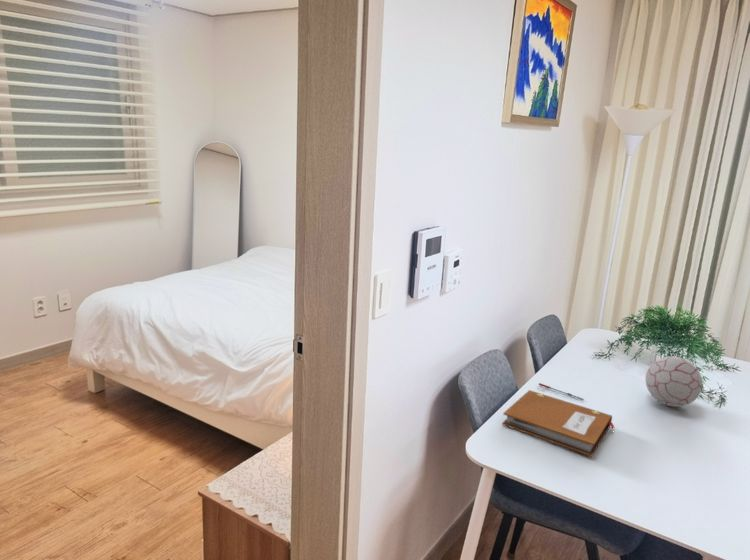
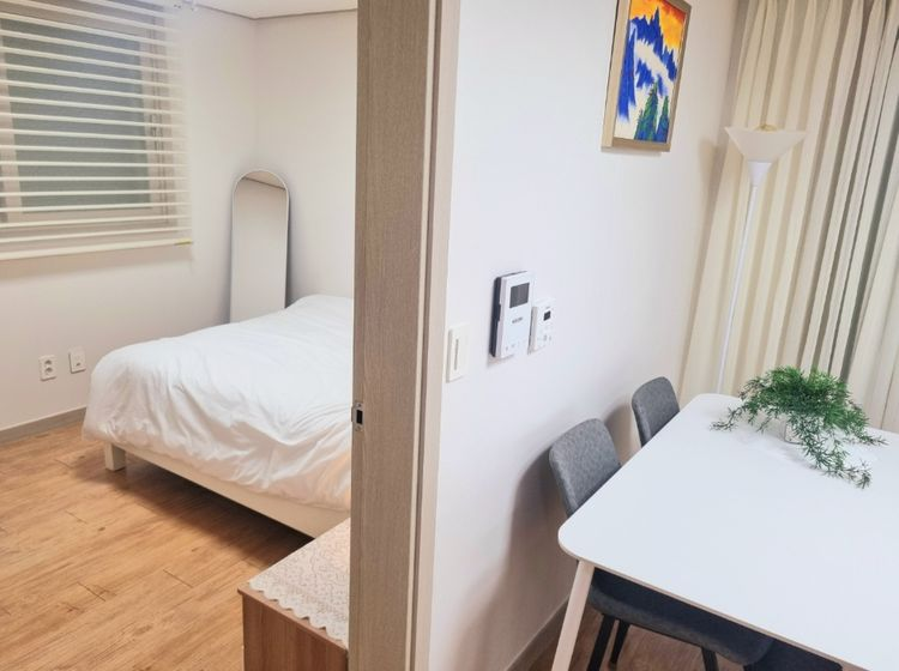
- notebook (560, 420)
- decorative ball (673, 381)
- pen (560, 391)
